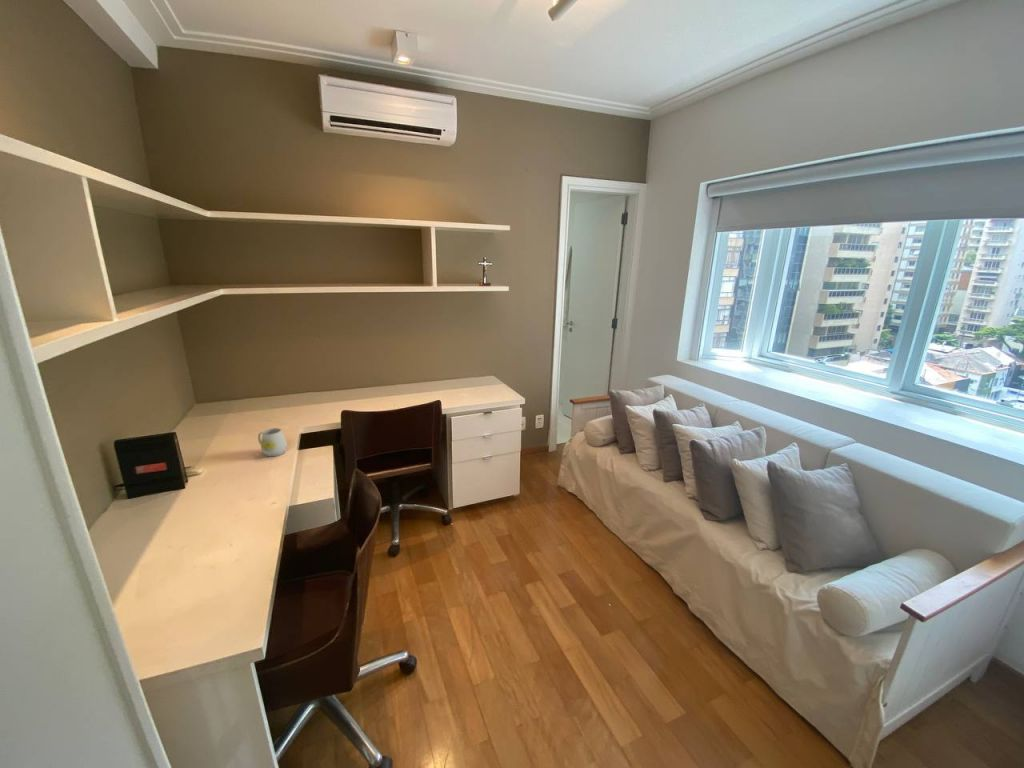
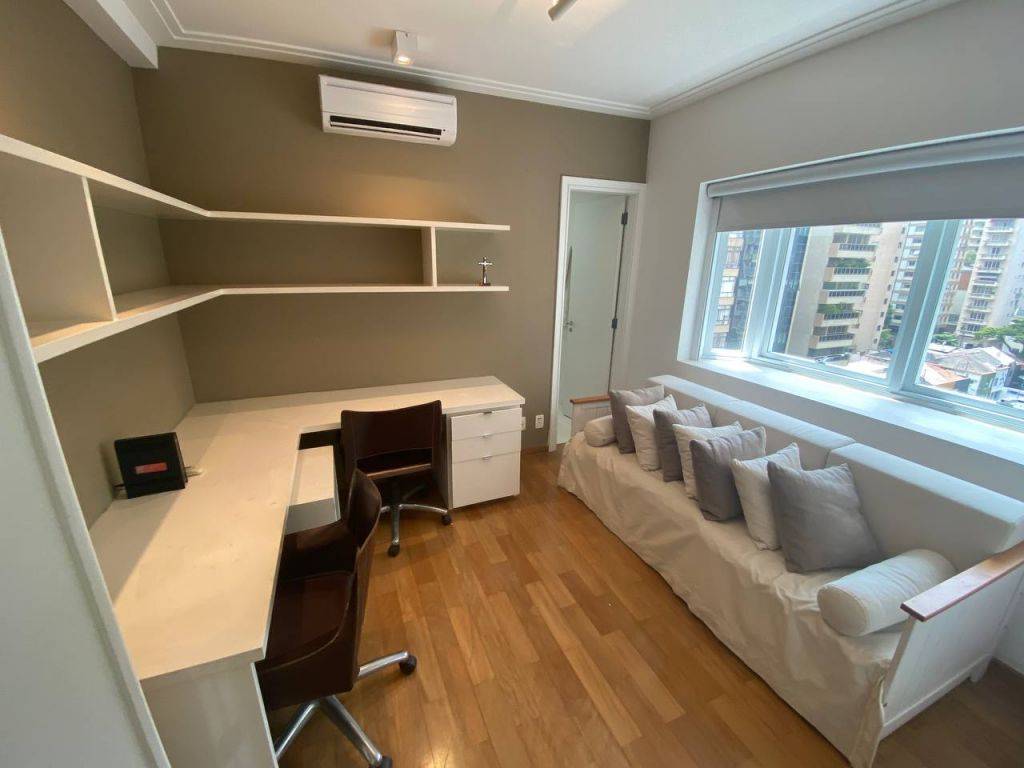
- mug (270, 441)
